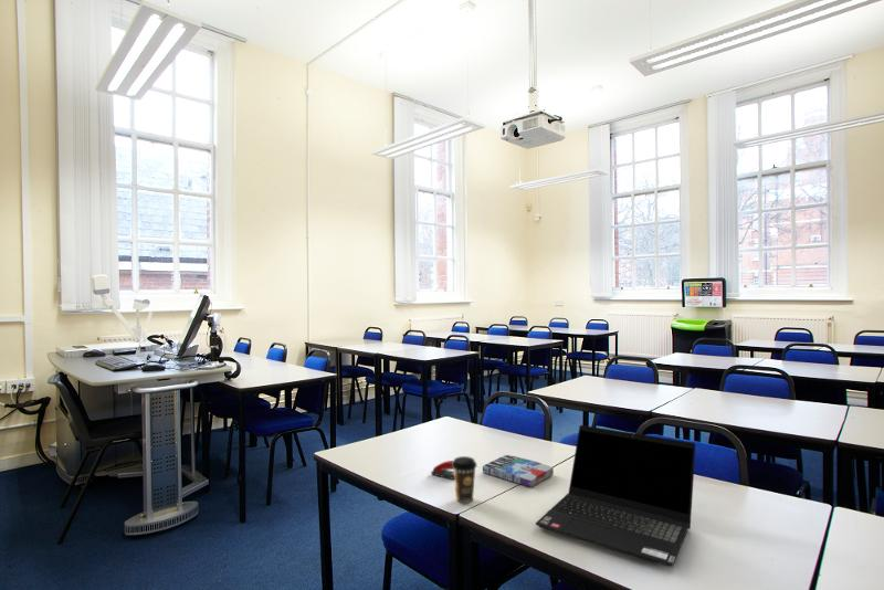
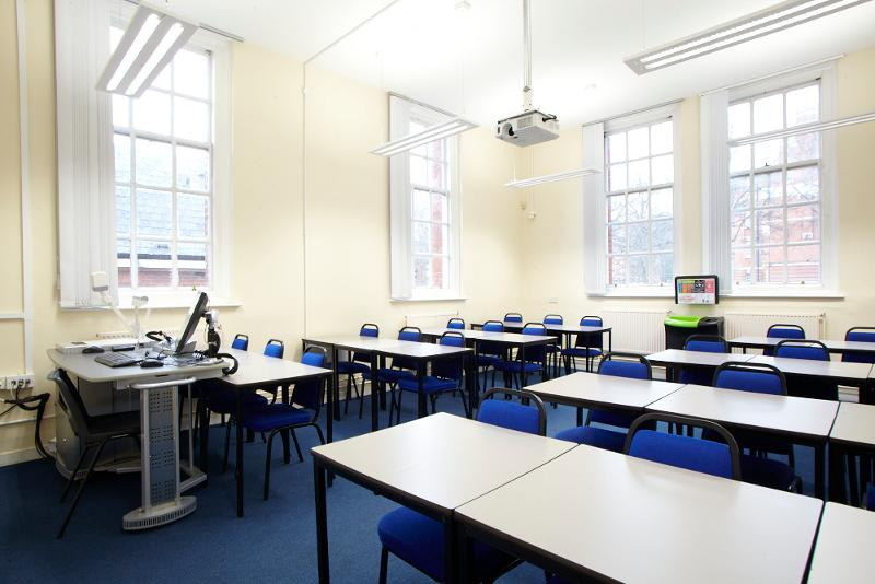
- coffee cup (464, 480)
- laptop computer (618, 484)
- stapler (445, 467)
- book (517, 468)
